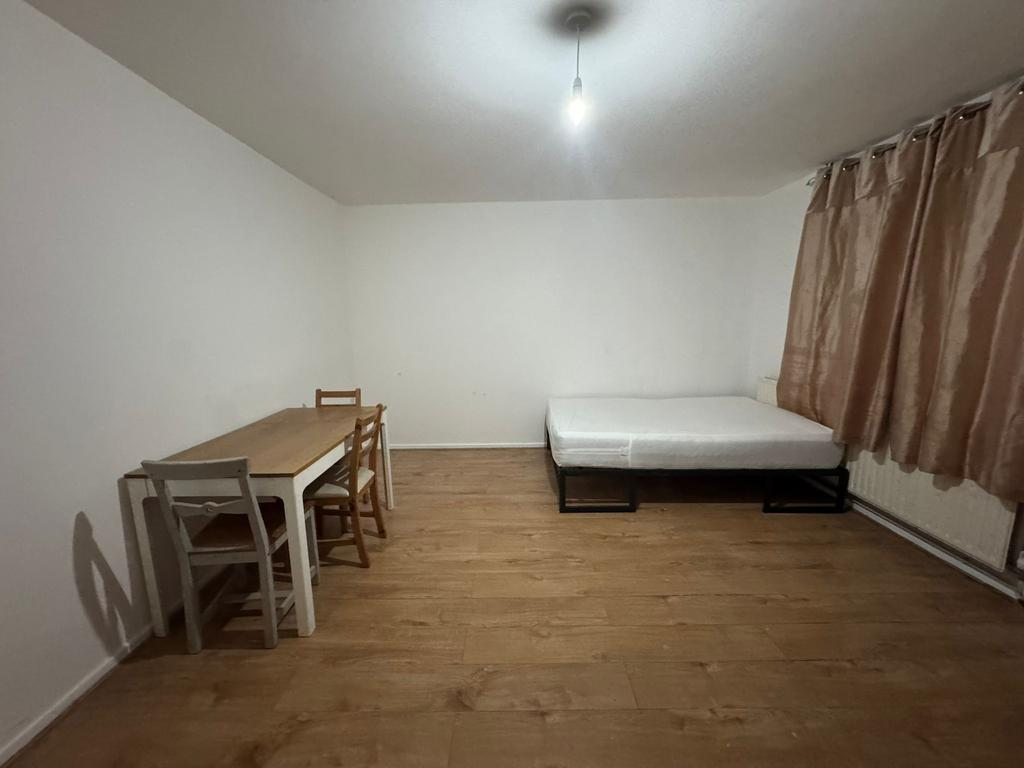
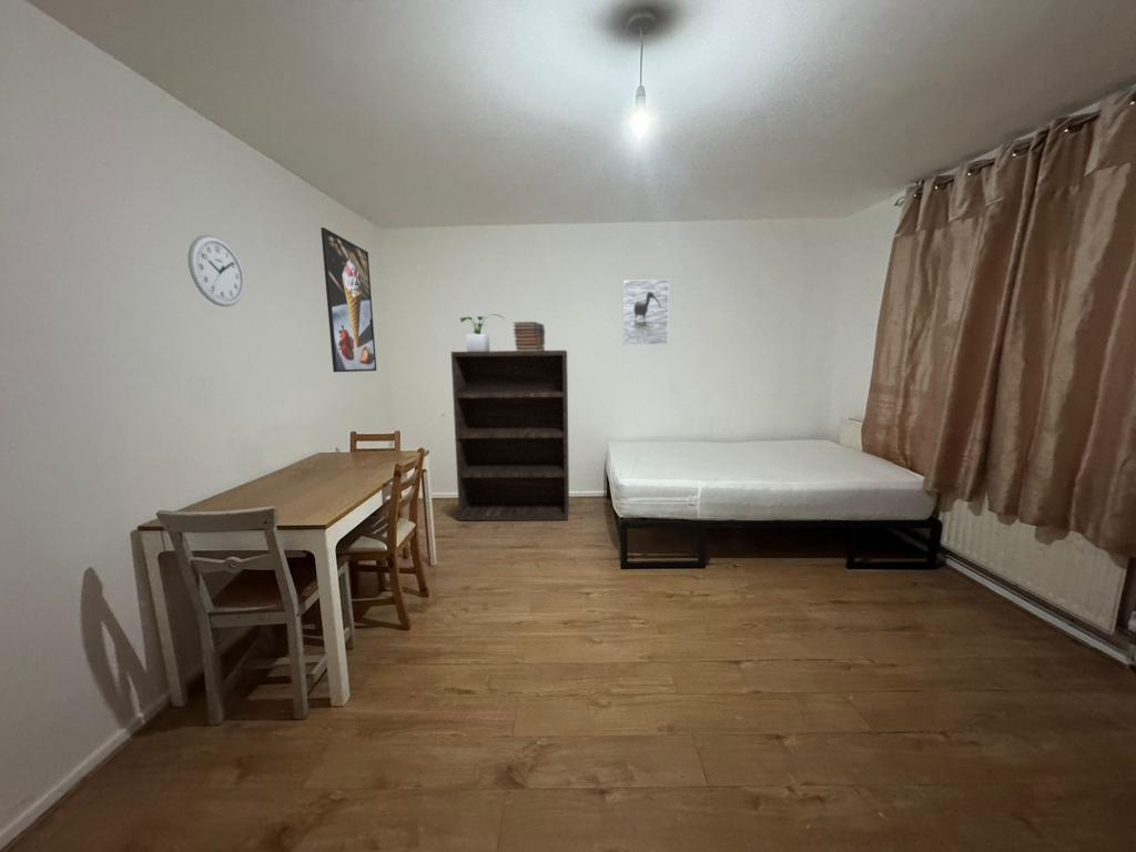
+ potted plant (479, 332)
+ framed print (352, 307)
+ book stack (529, 337)
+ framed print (645, 312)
+ wall clock (219, 272)
+ bookshelf (514, 434)
